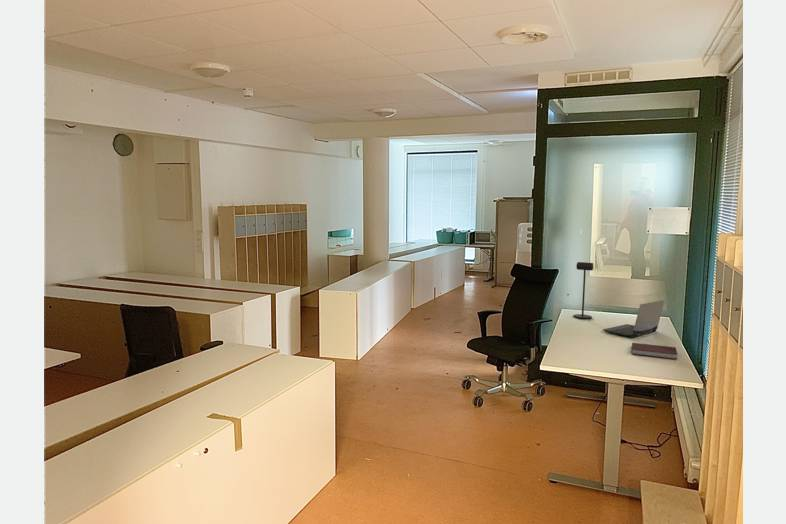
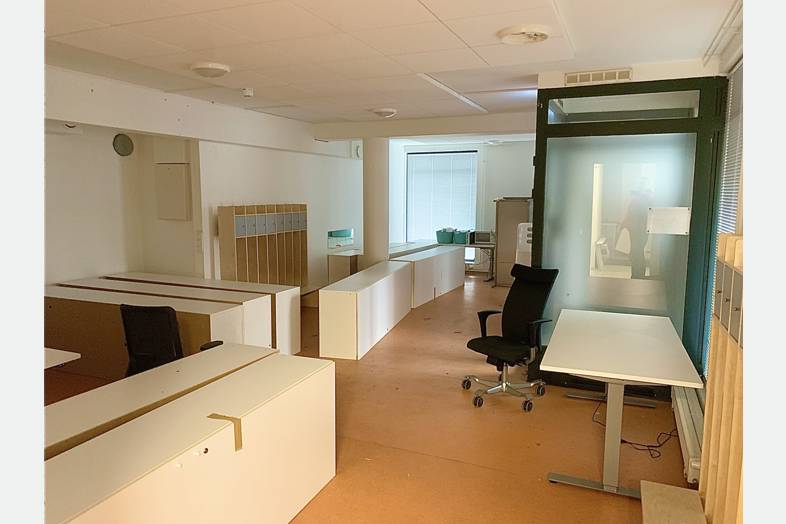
- notebook (653, 350)
- laptop computer (637, 316)
- desk lamp (583, 289)
